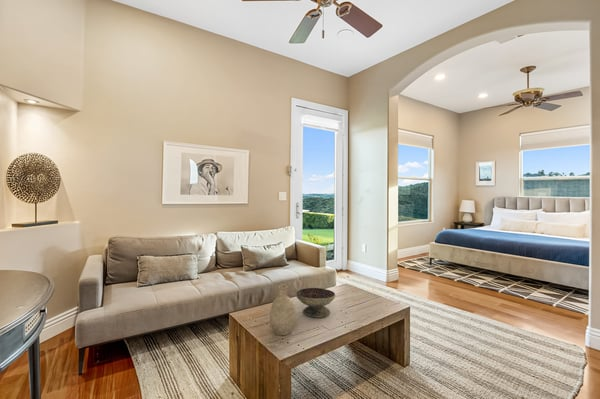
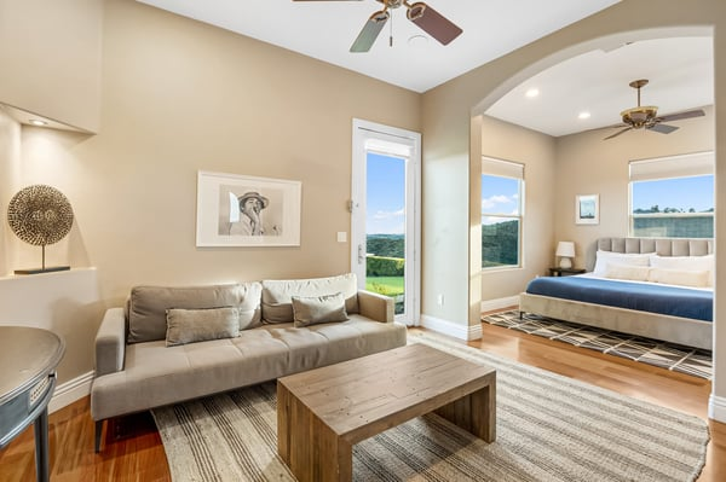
- decorative vase (282, 309)
- decorative bowl (315, 301)
